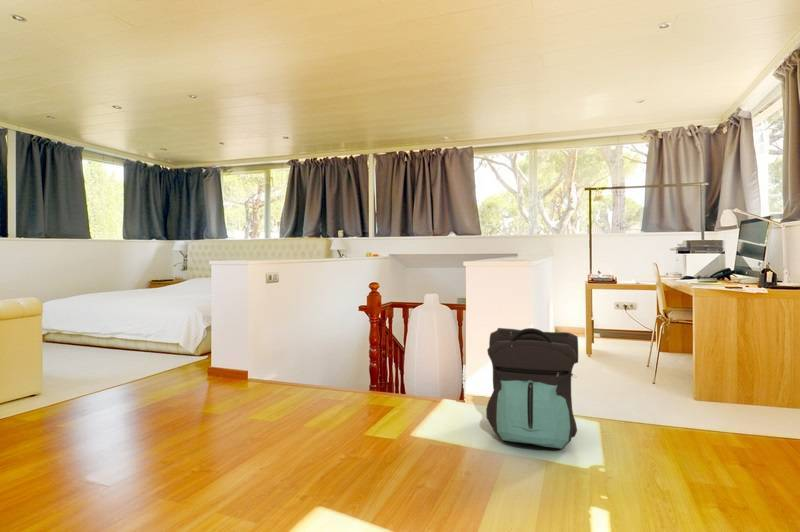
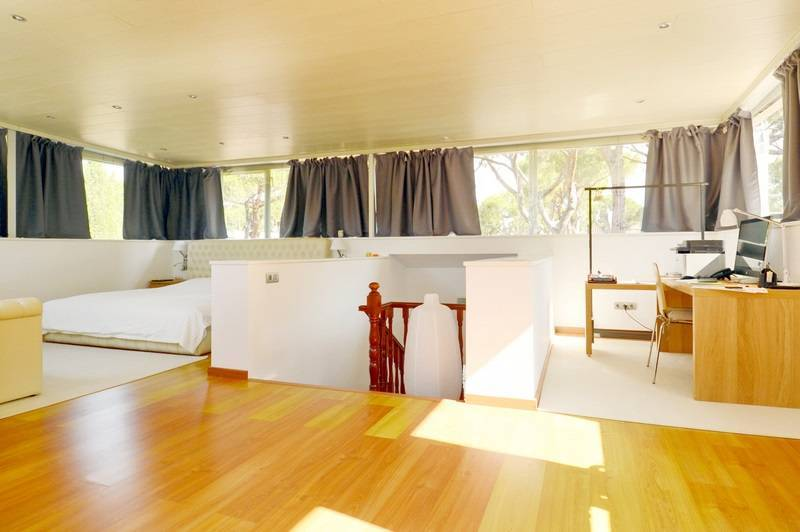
- backpack (532, 380)
